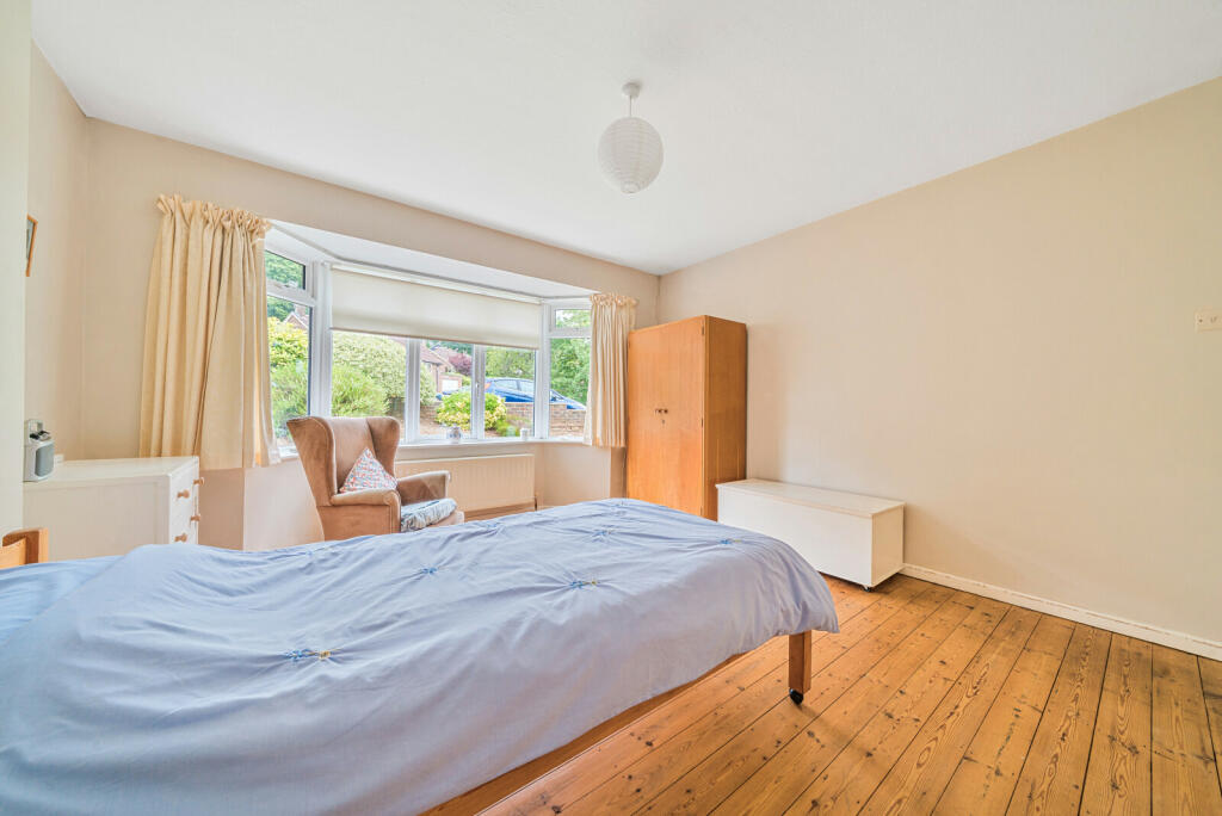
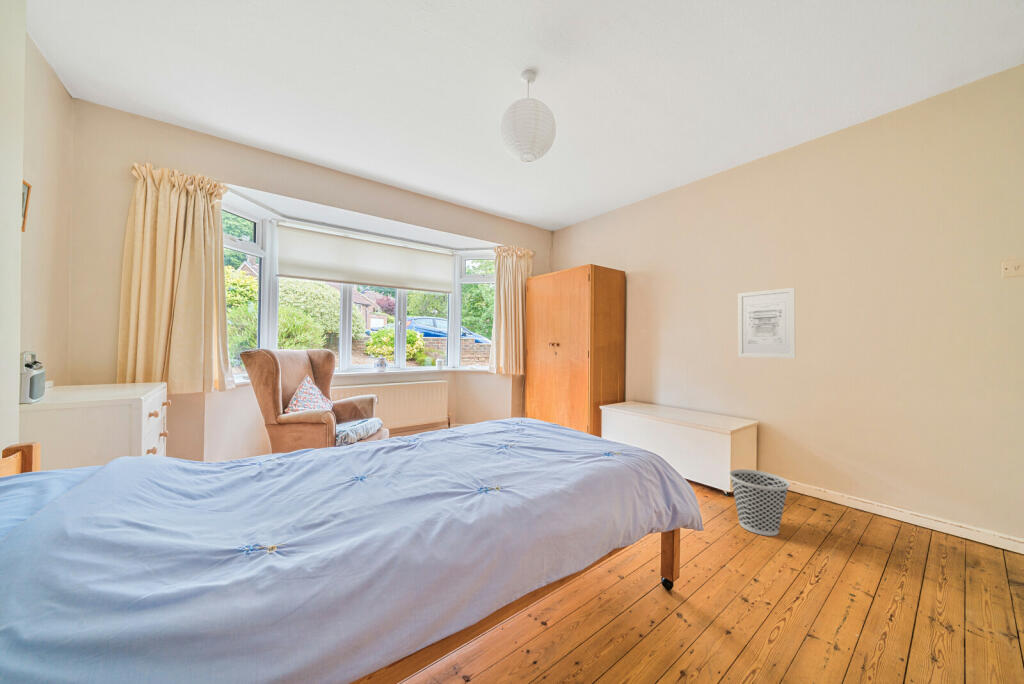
+ wastebasket (758, 502)
+ wall art (765, 324)
